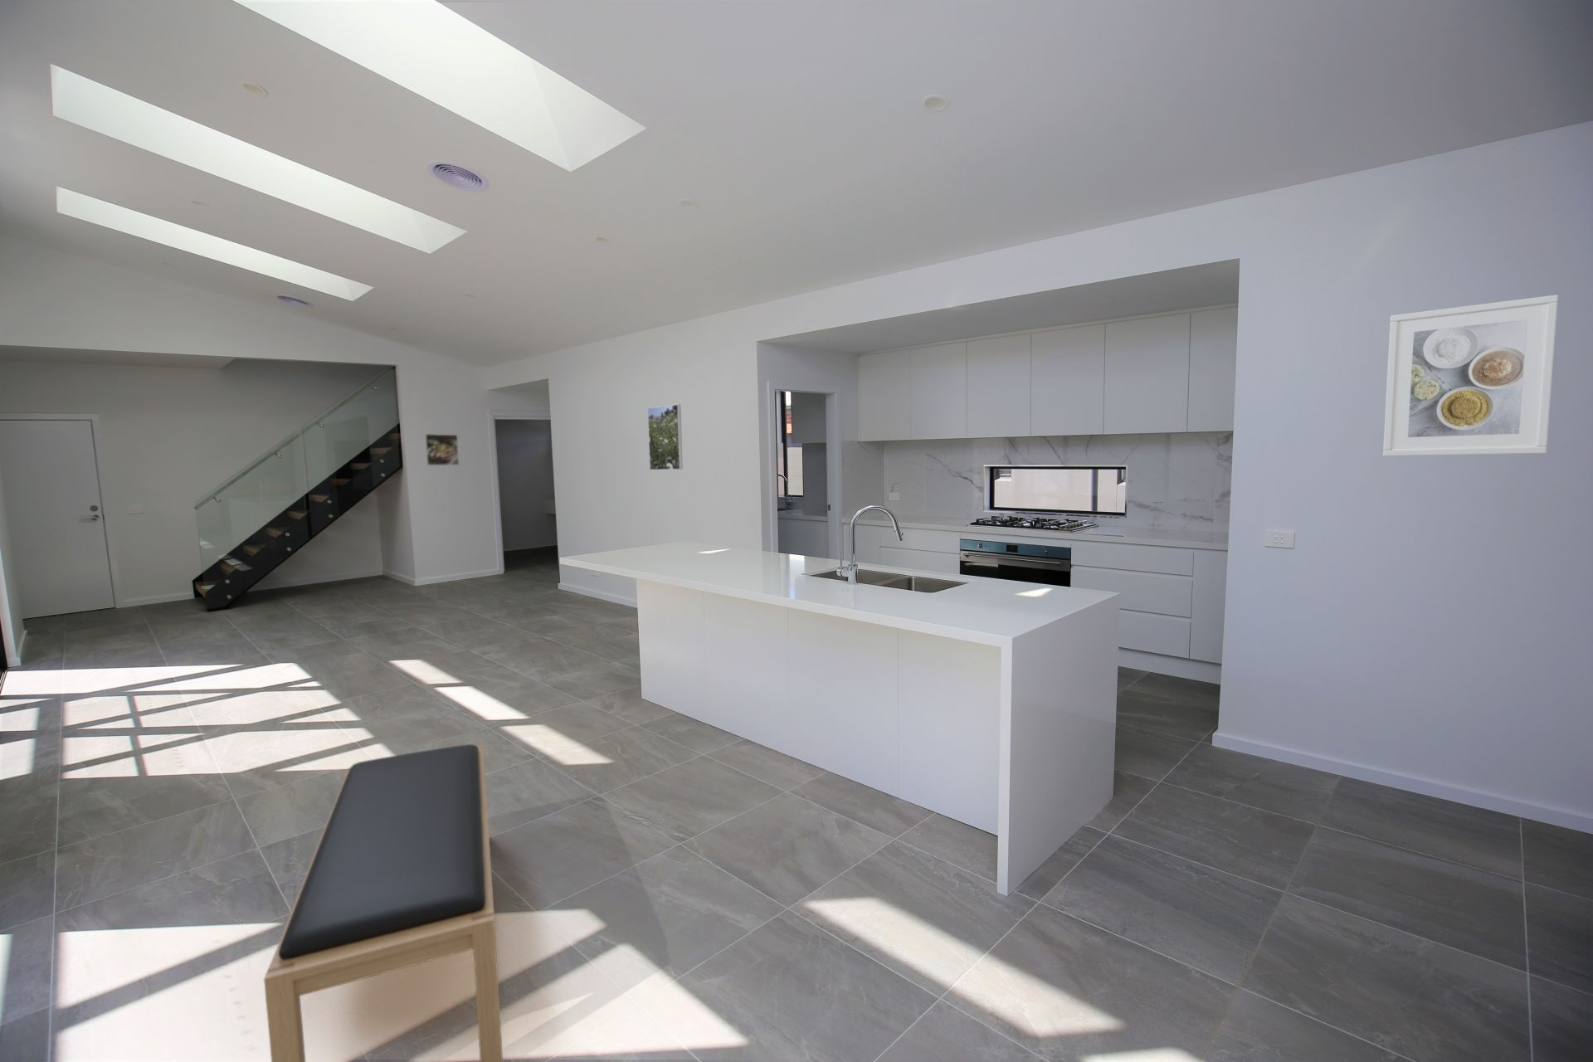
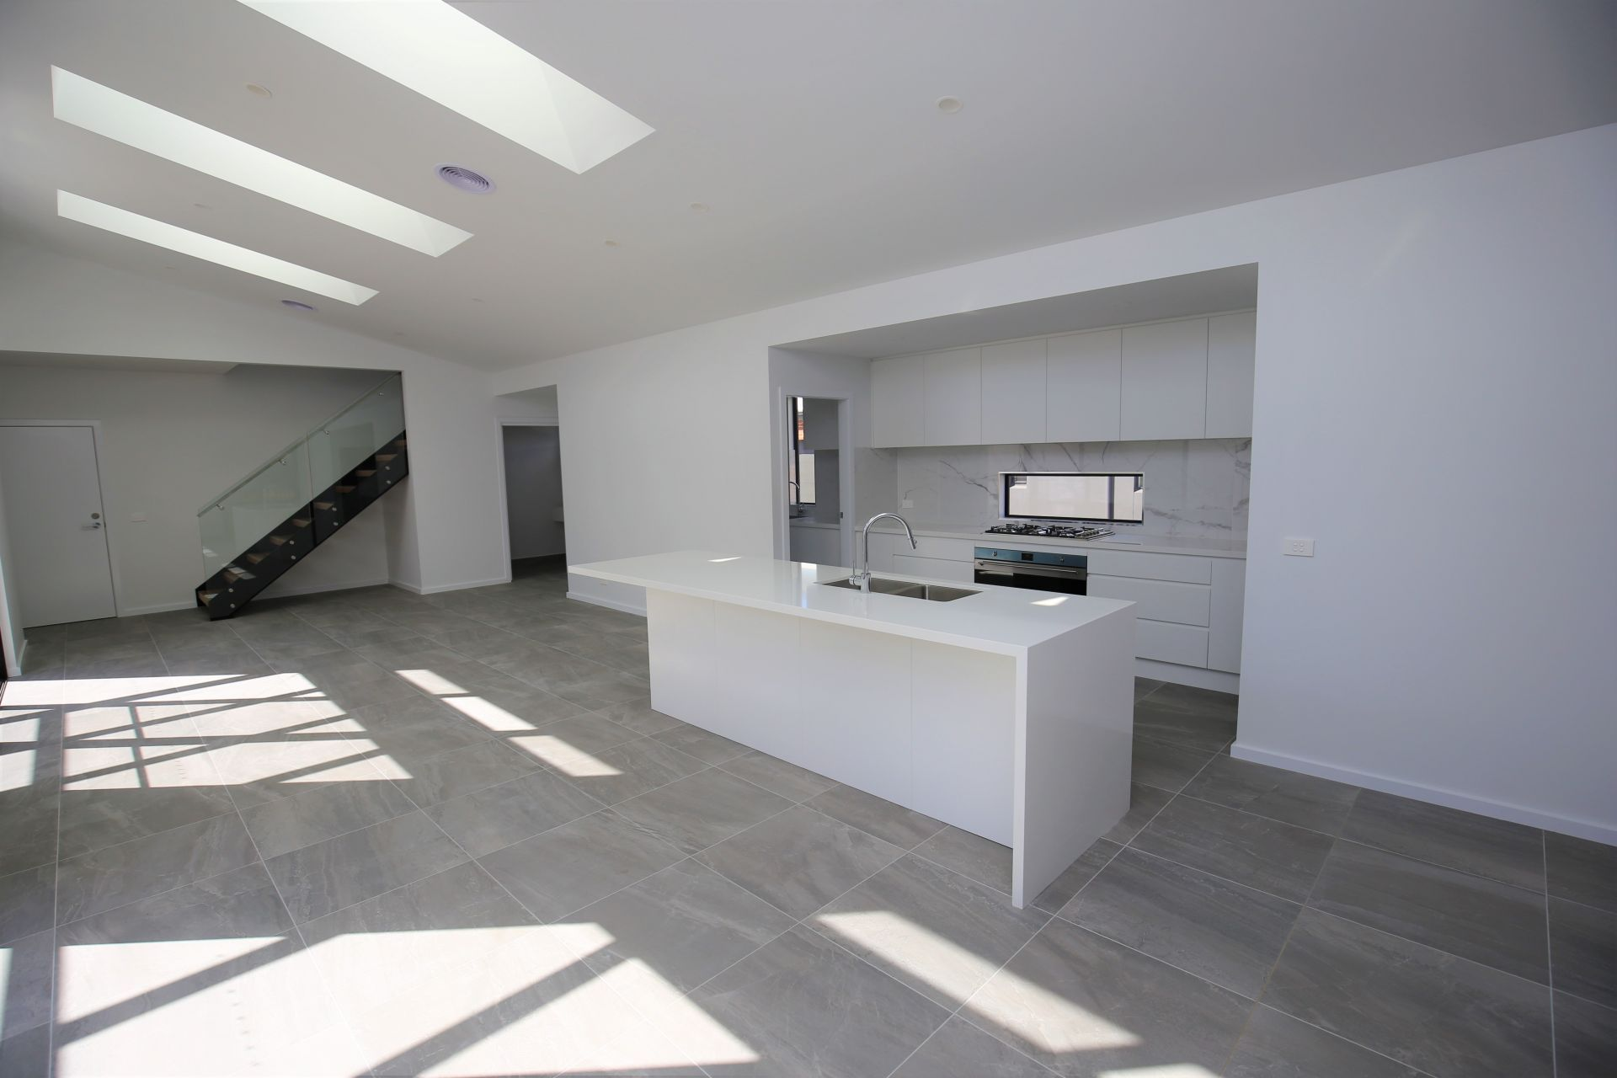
- bench (409, 879)
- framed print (665, 439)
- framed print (441, 449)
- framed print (1465, 380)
